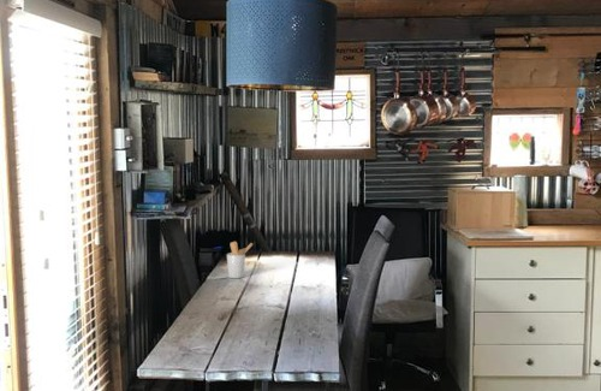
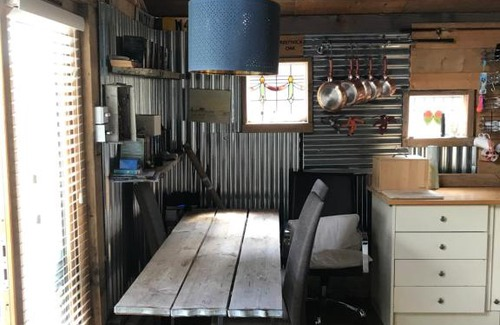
- utensil holder (240, 259)
